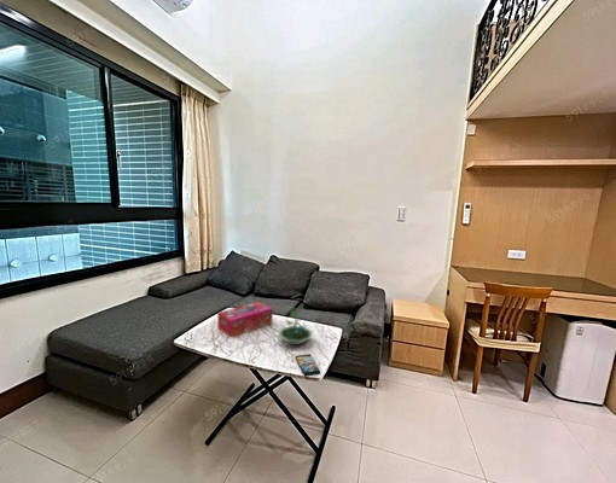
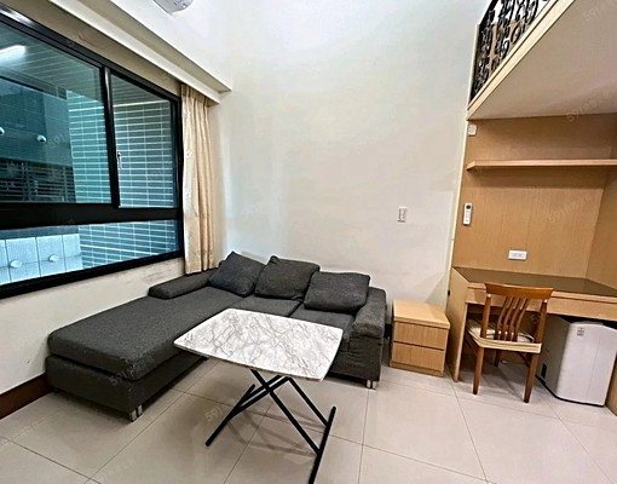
- terrarium (296, 314)
- smartphone (307, 363)
- tissue box (245, 318)
